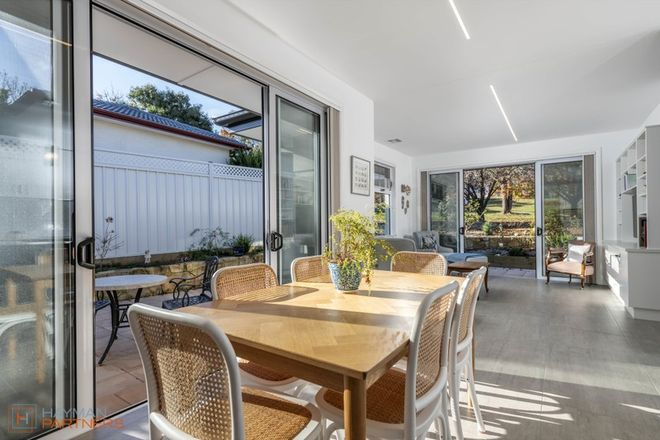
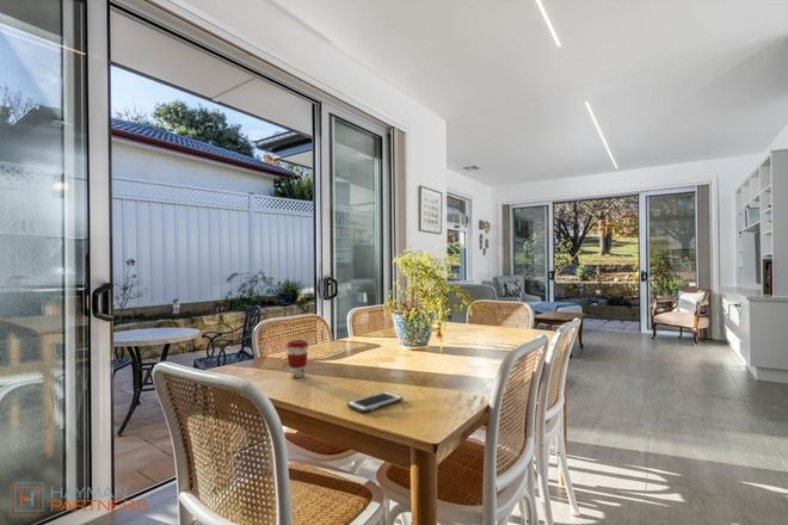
+ cell phone (375, 401)
+ coffee cup (297, 358)
